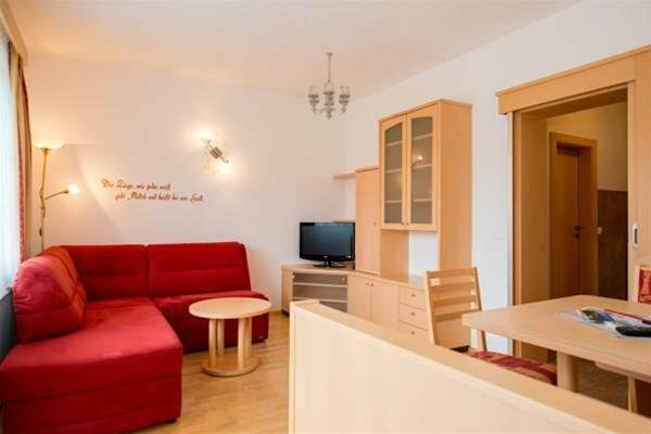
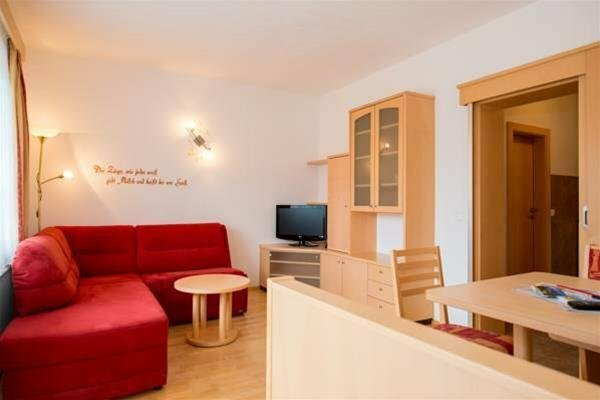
- chandelier (329, 87)
